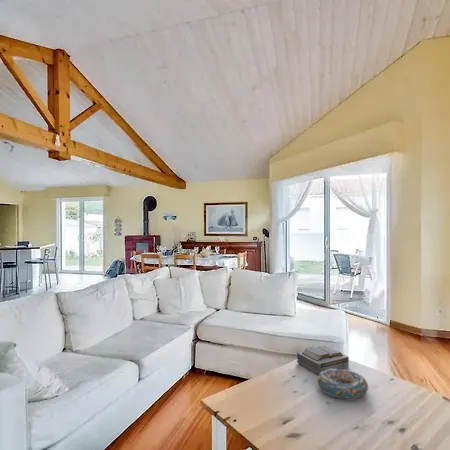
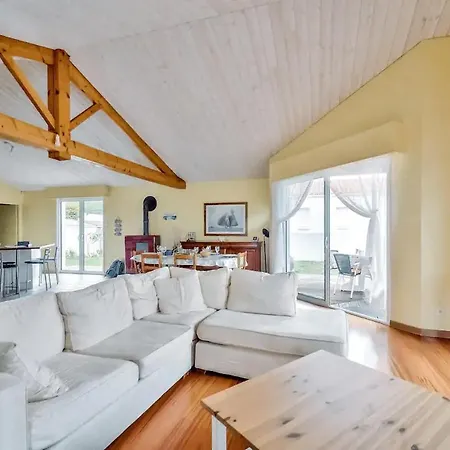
- bible (322, 356)
- decorative bowl (342, 383)
